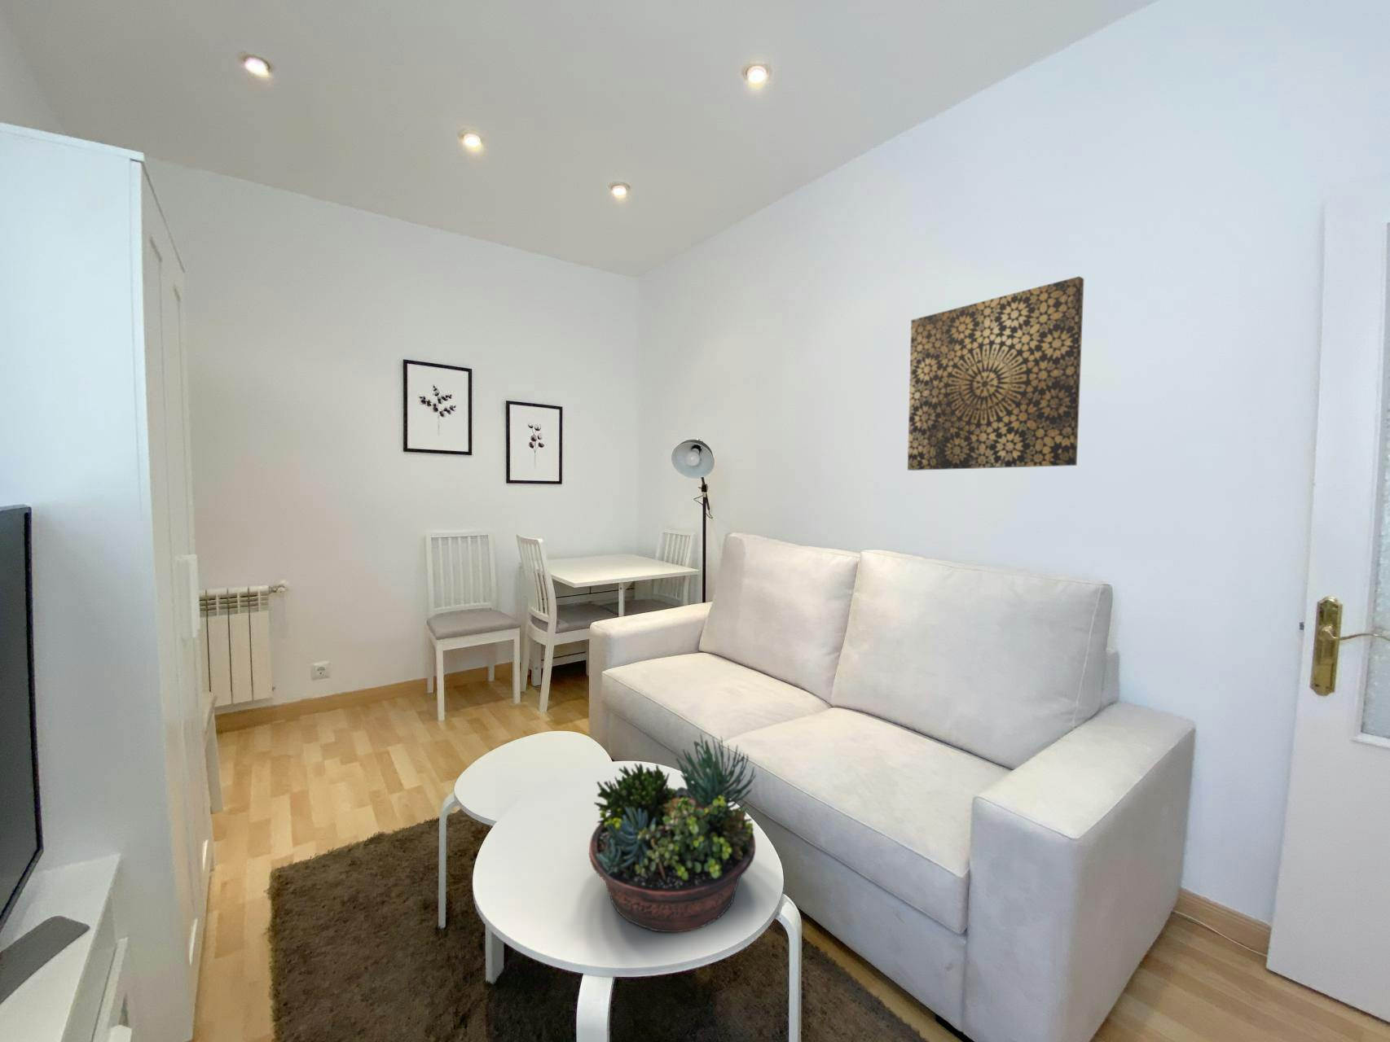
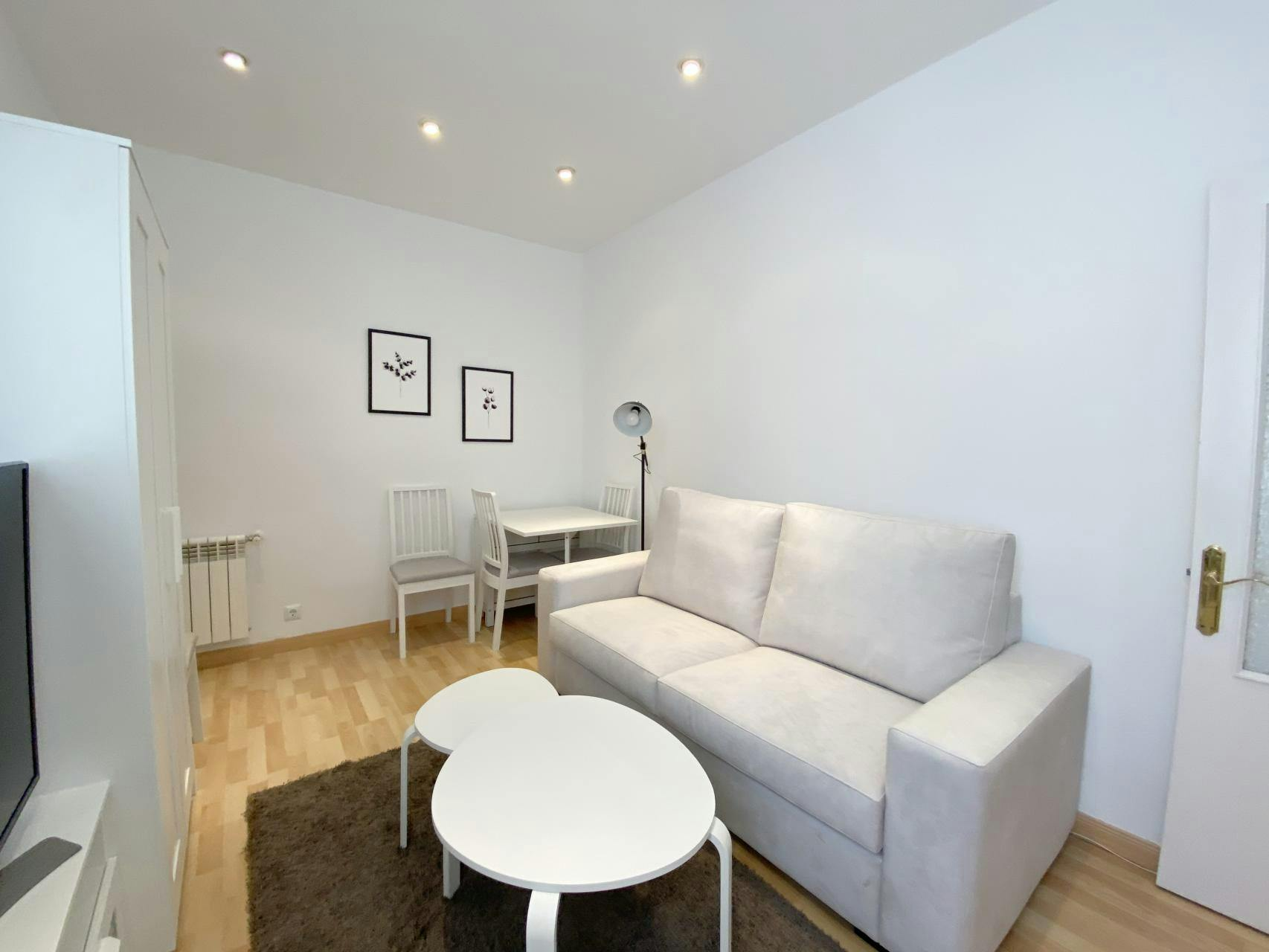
- wall art (985, 385)
- succulent planter (670, 813)
